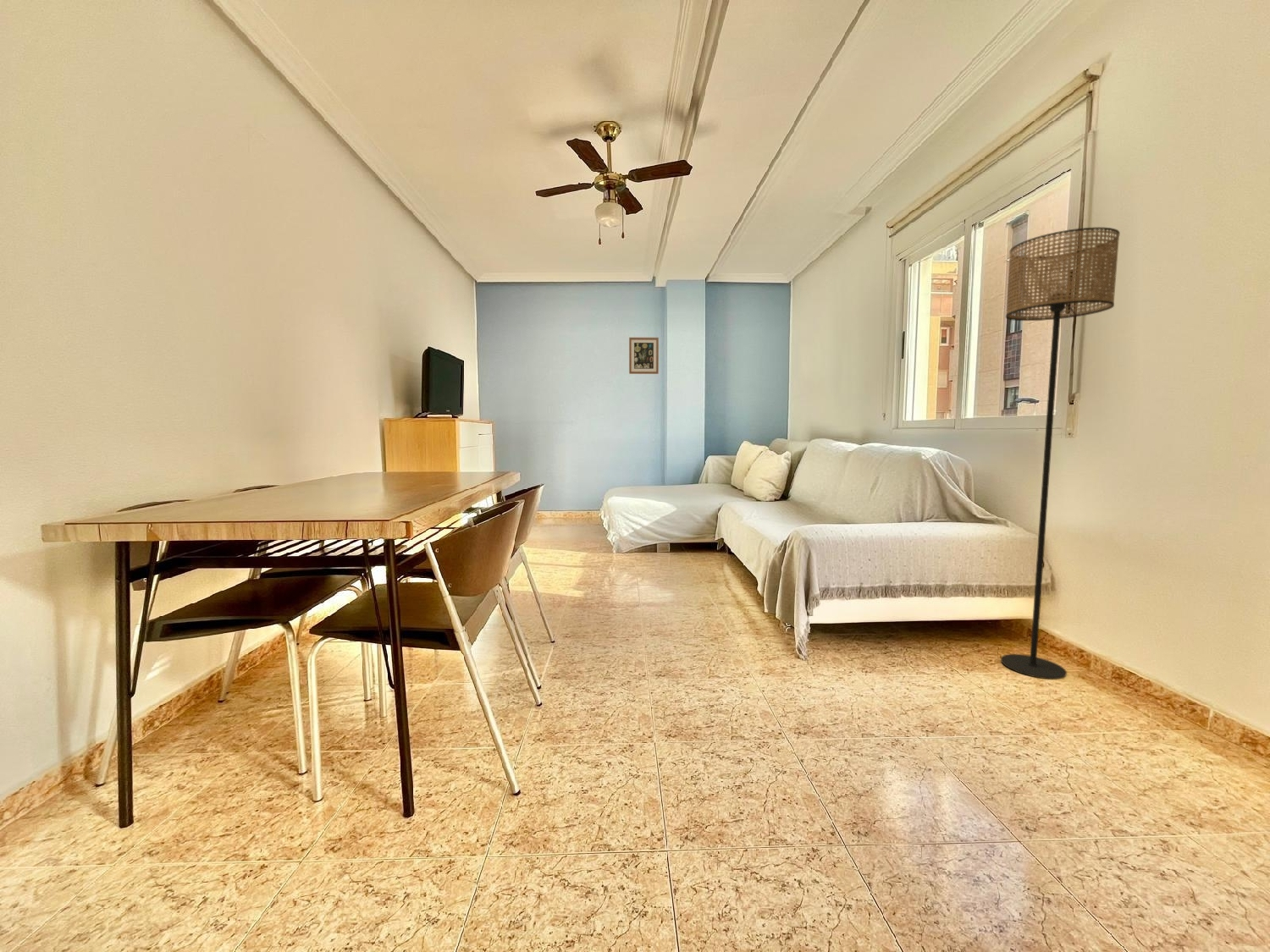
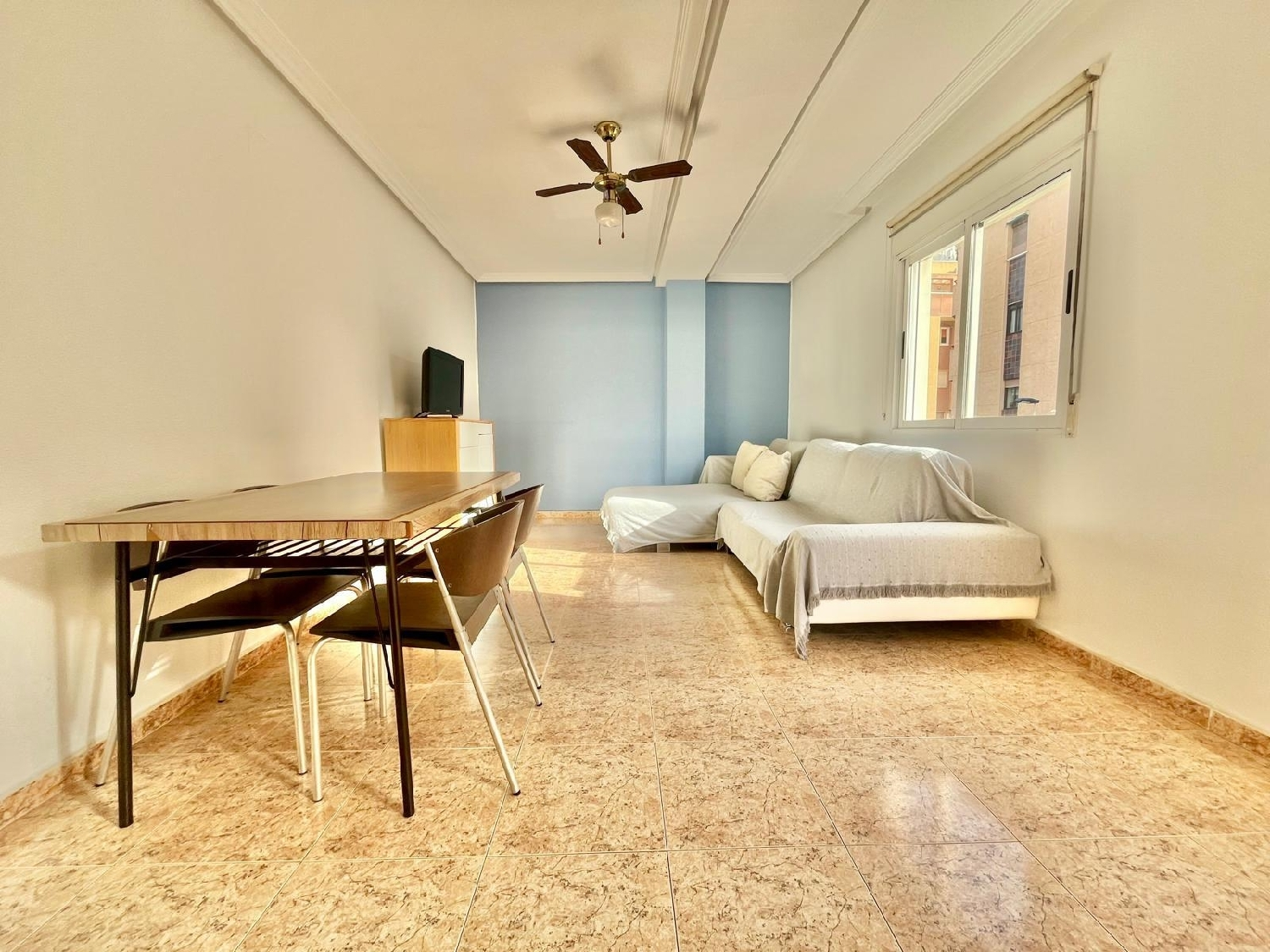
- wall art (643, 355)
- floor lamp (1046, 462)
